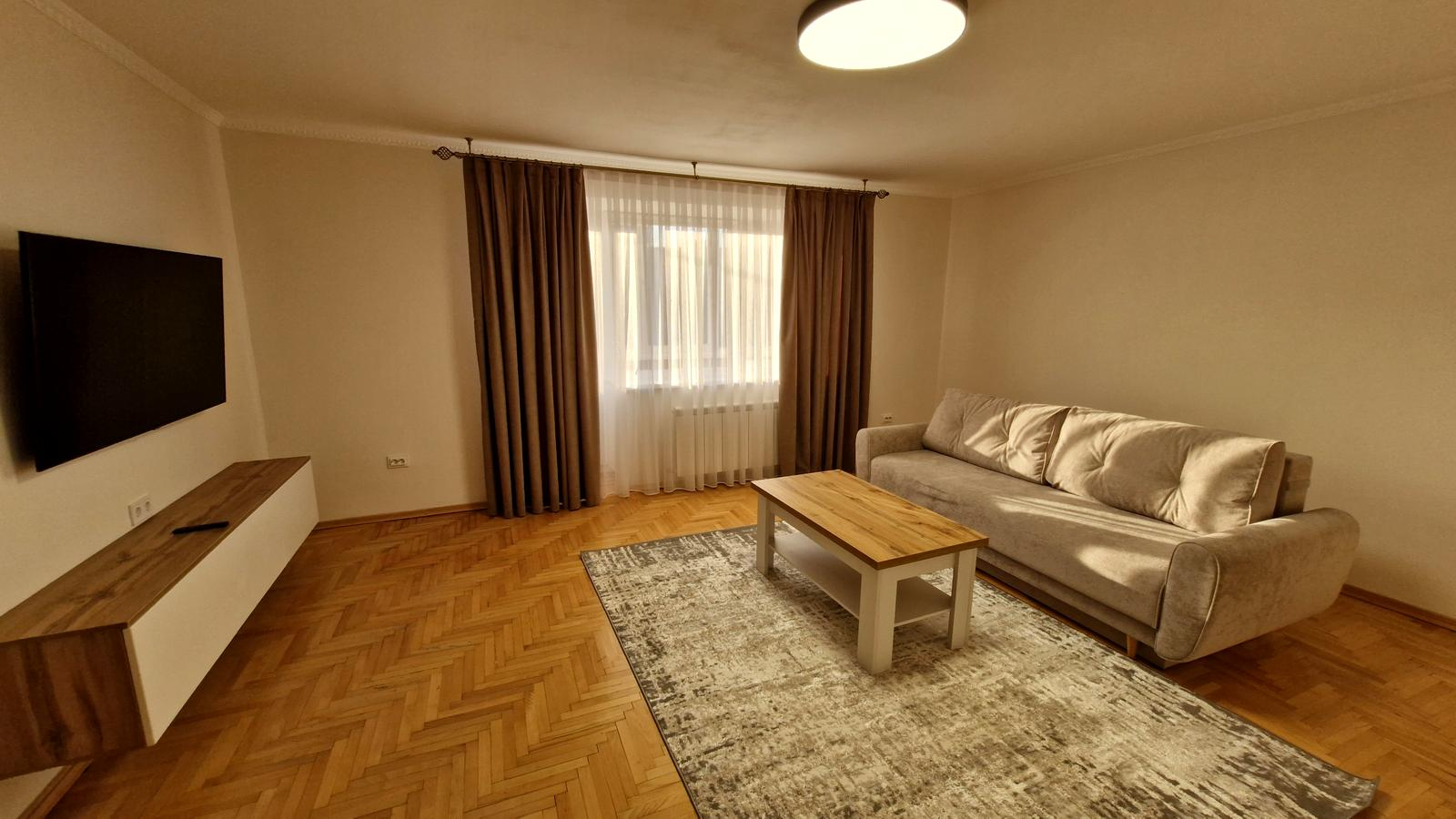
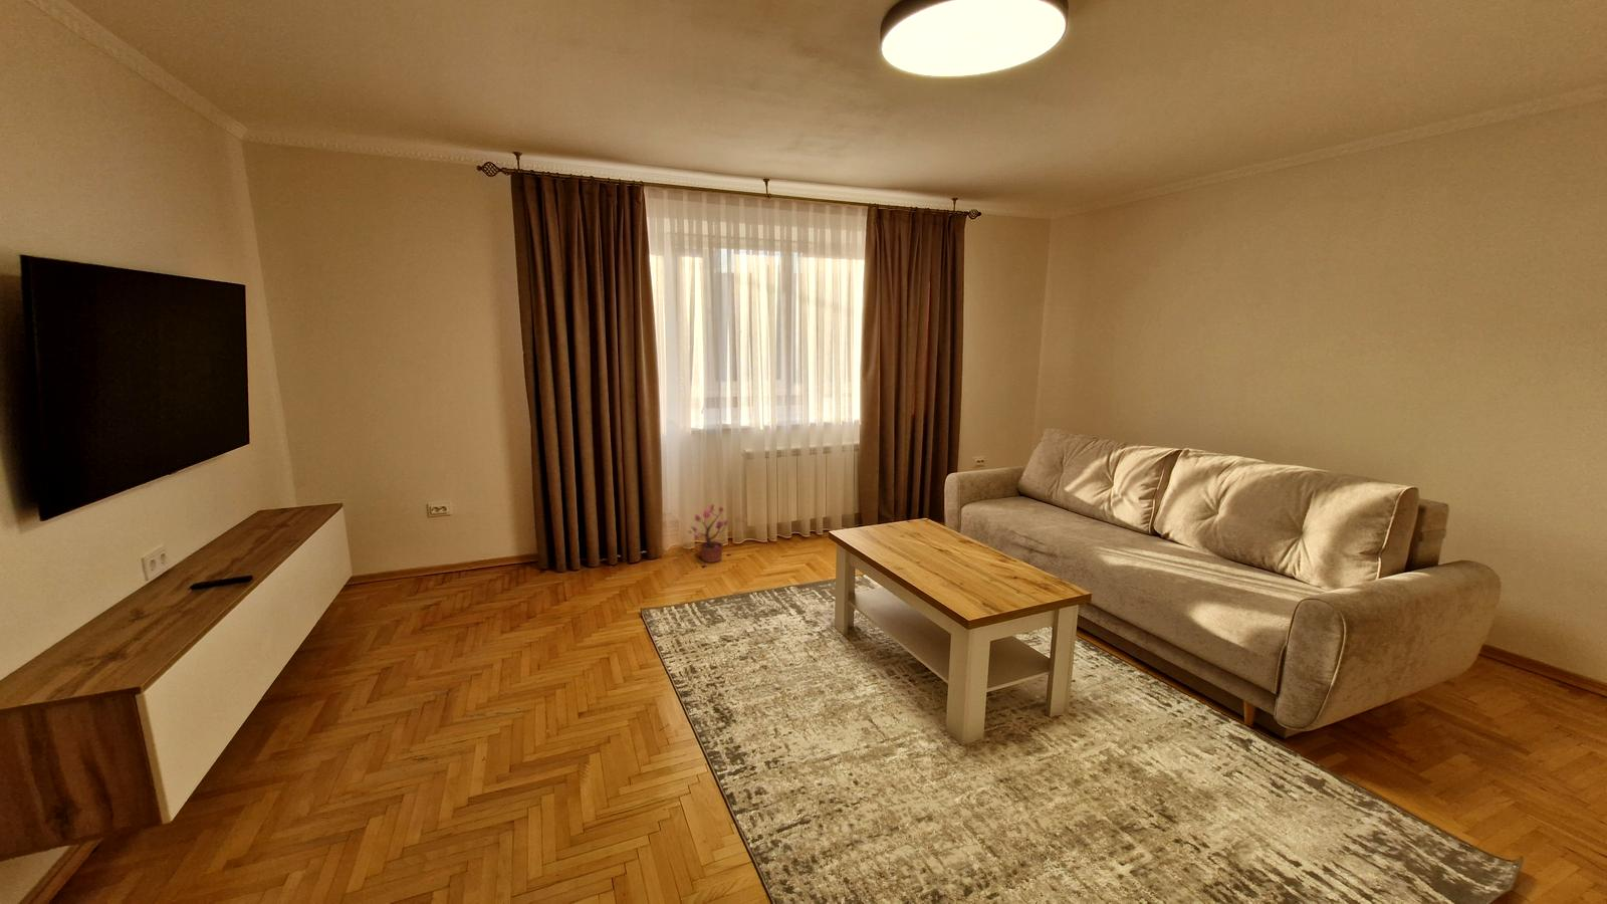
+ potted plant (713, 535)
